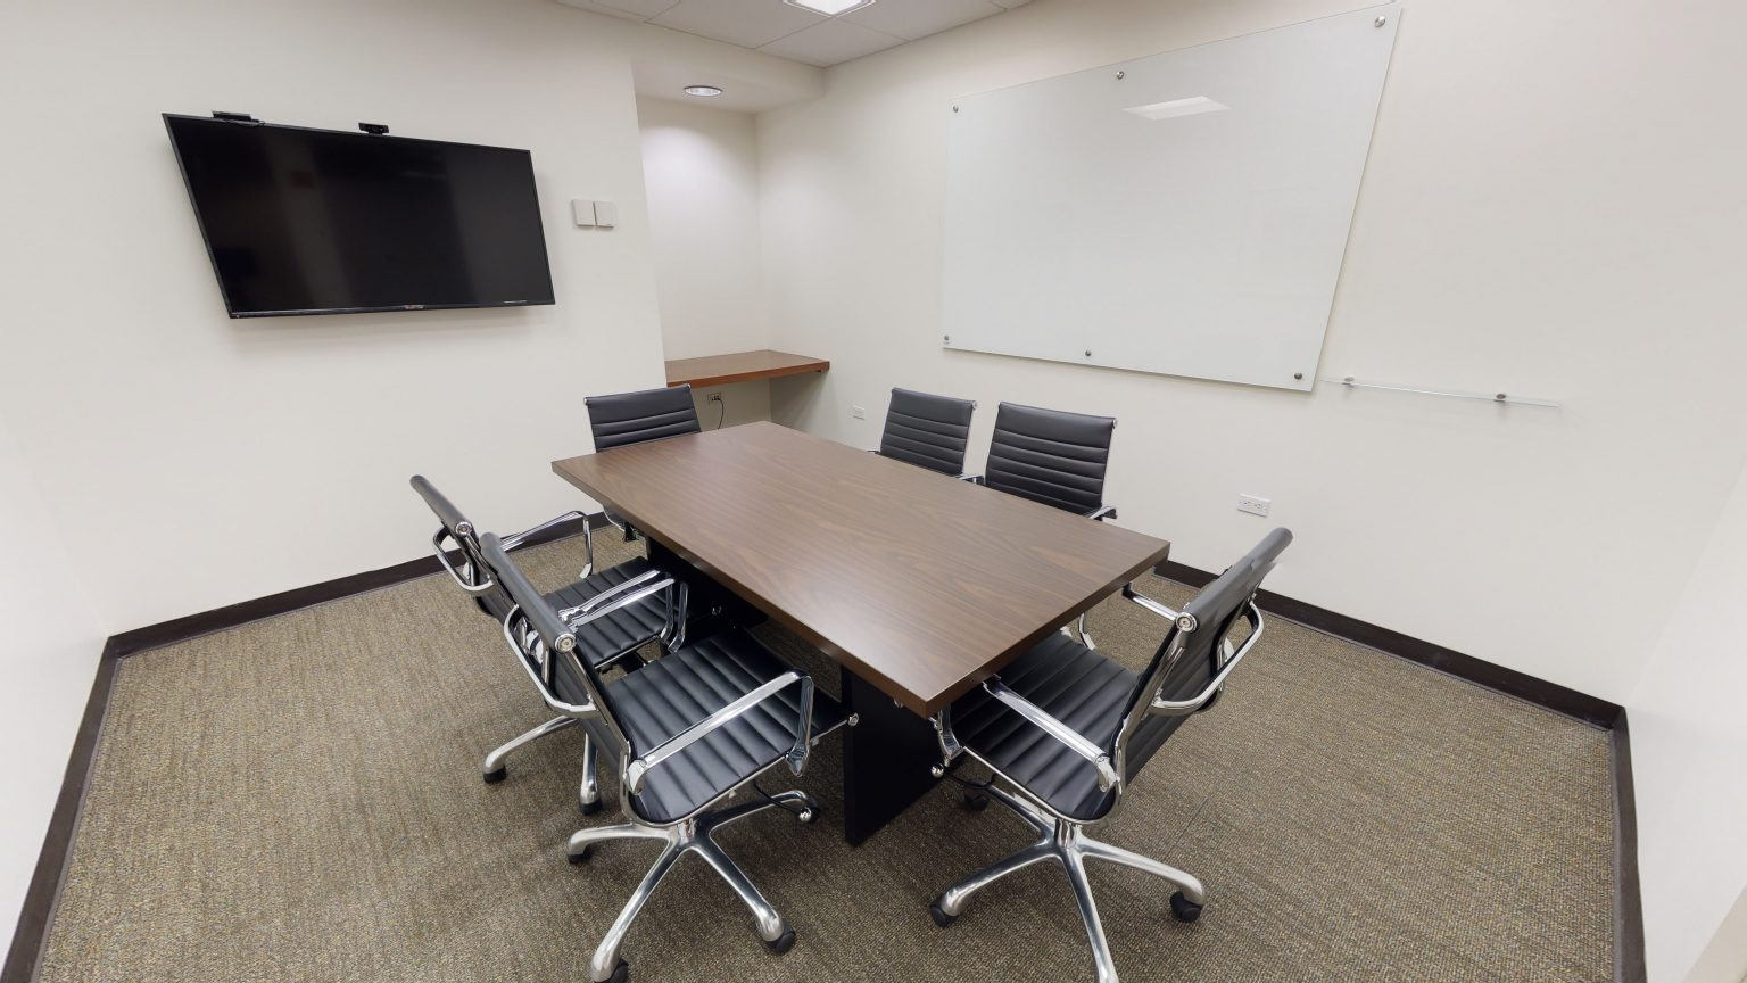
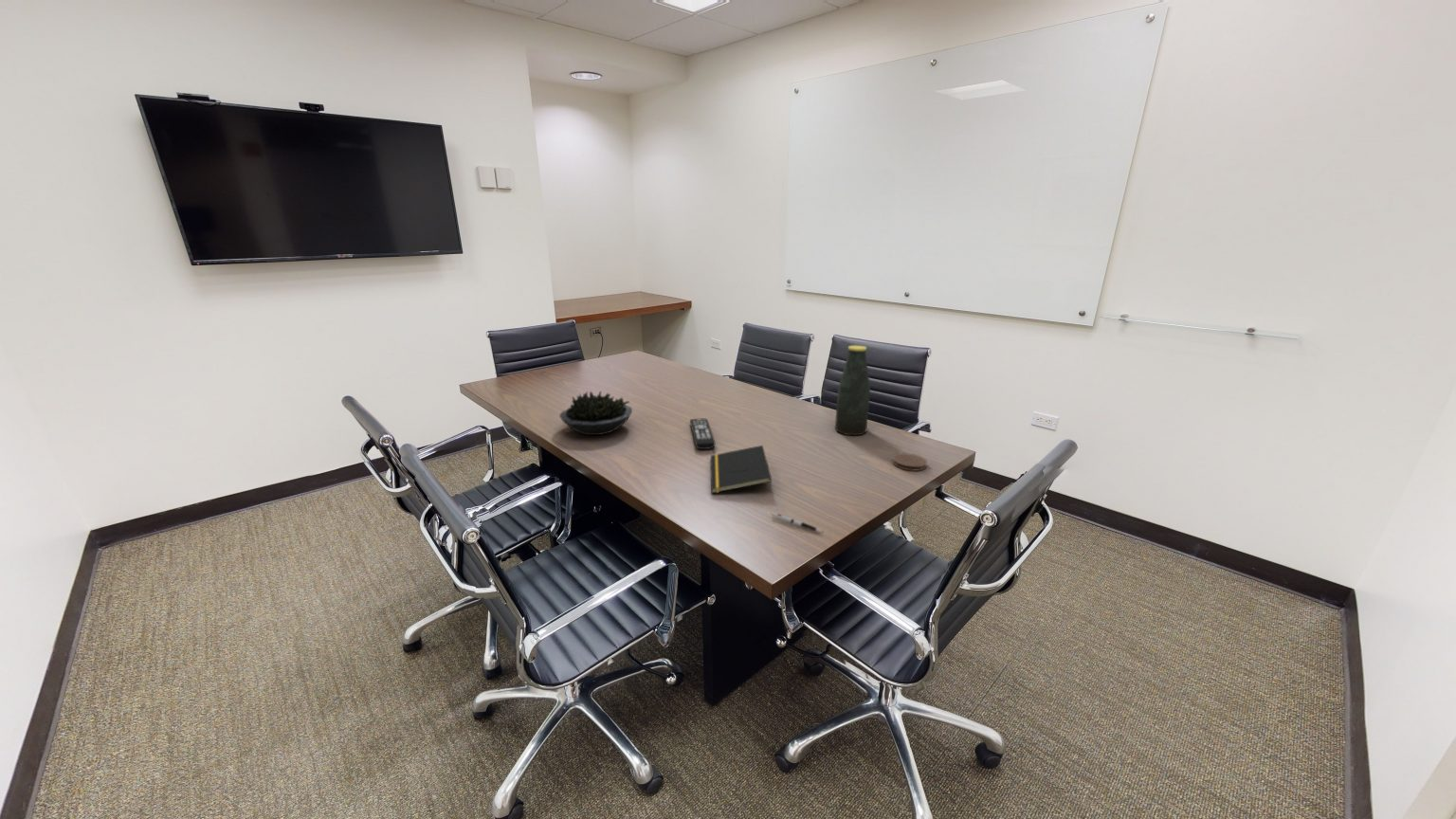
+ bottle (854, 390)
+ notepad (738, 467)
+ coaster (909, 462)
+ succulent plant (596, 410)
+ remote control (701, 432)
+ pen (796, 522)
